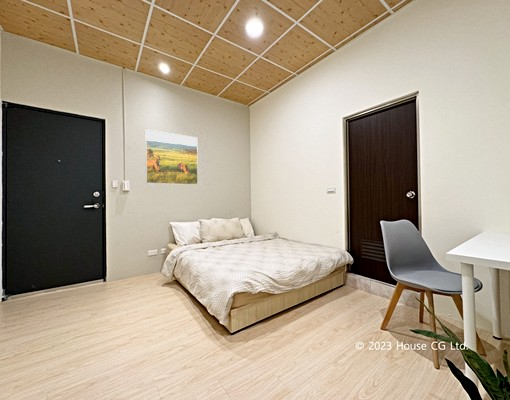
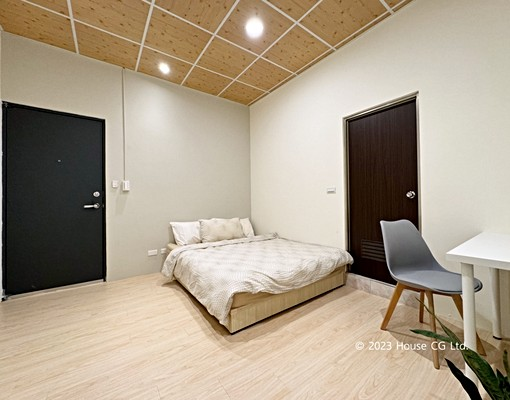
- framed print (173, 158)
